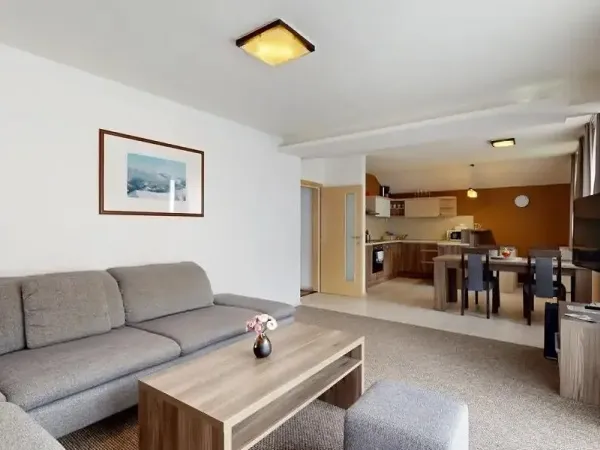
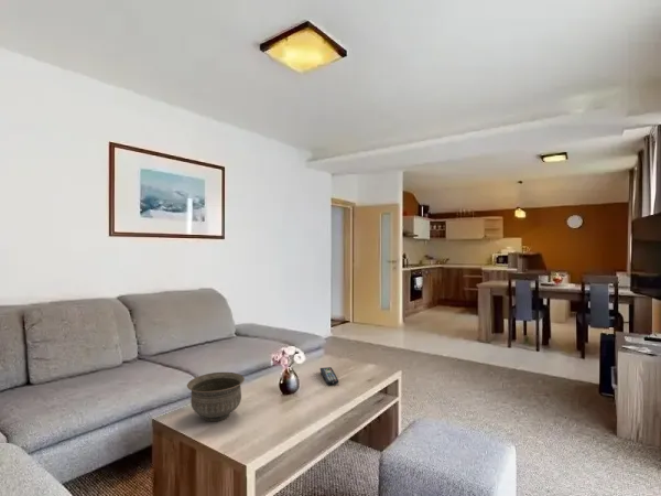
+ bowl (216, 398)
+ remote control (328, 375)
